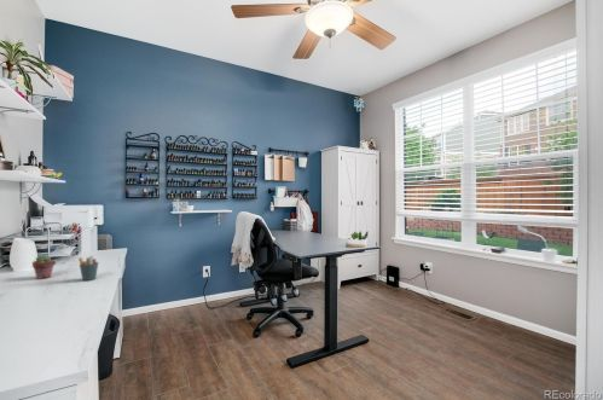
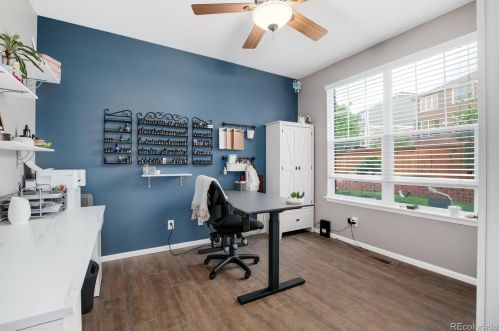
- pen holder (88, 267)
- potted succulent (44, 265)
